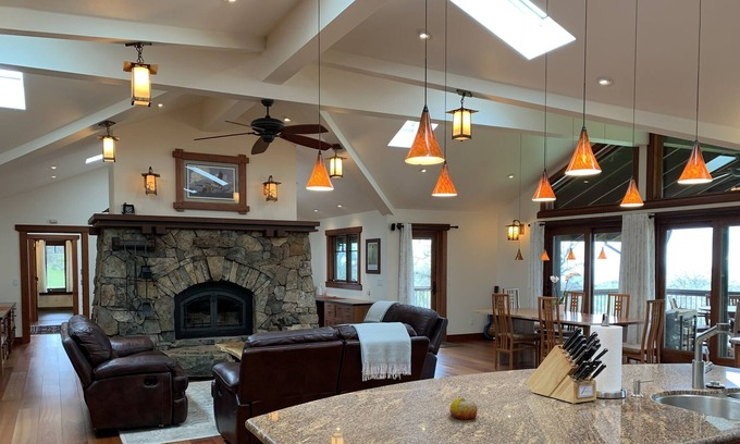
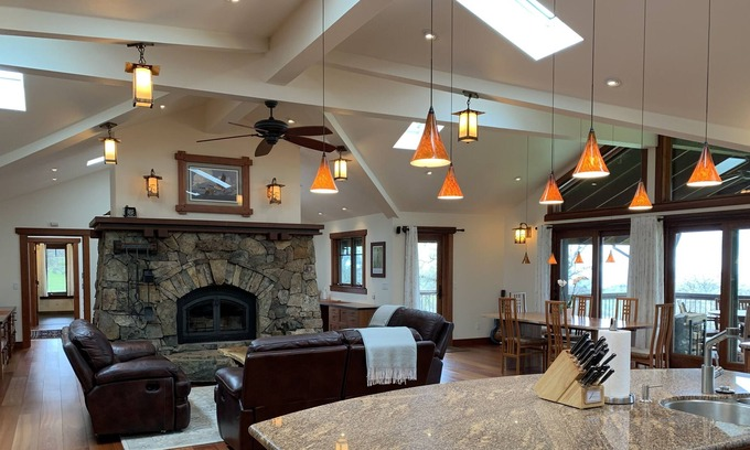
- fruit (464, 407)
